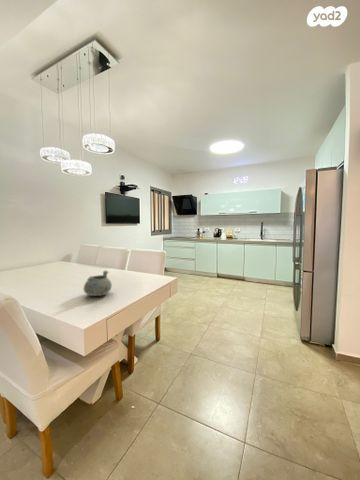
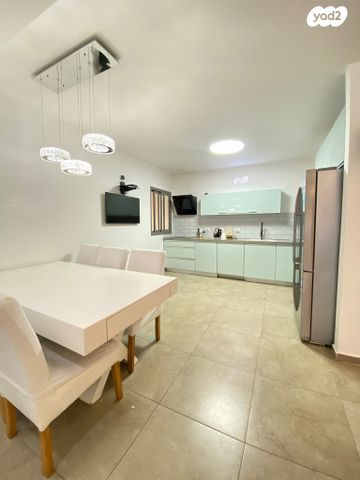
- decorative bowl (98, 283)
